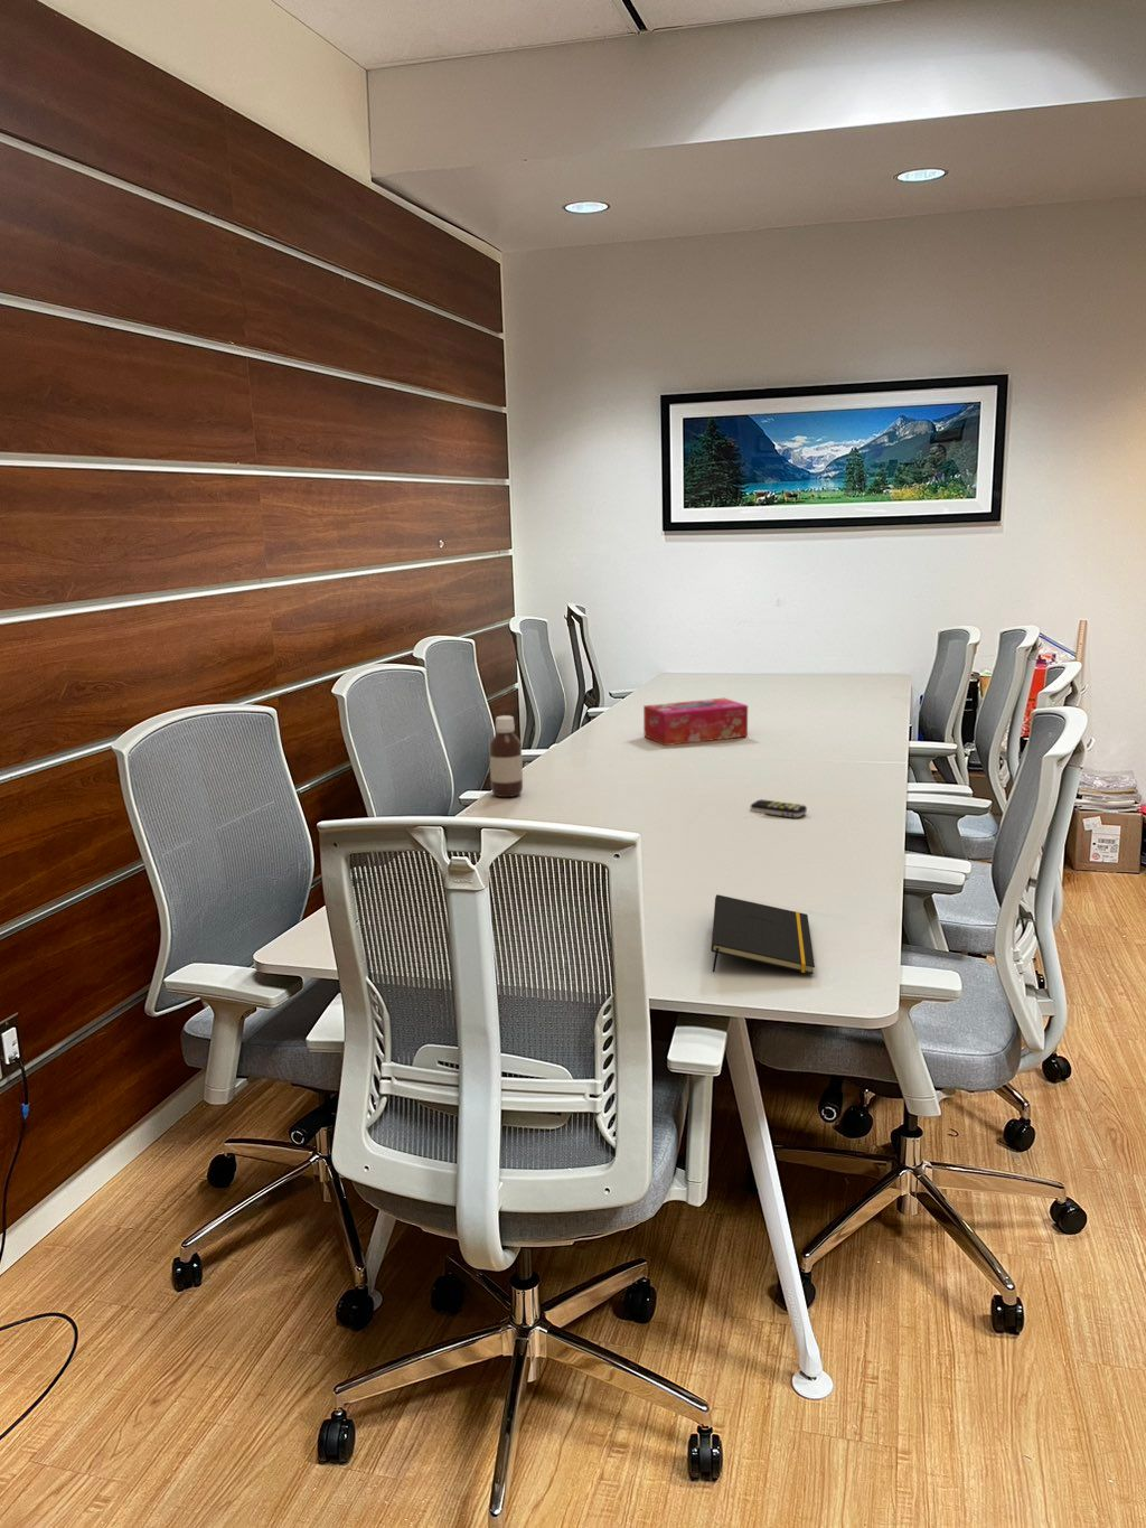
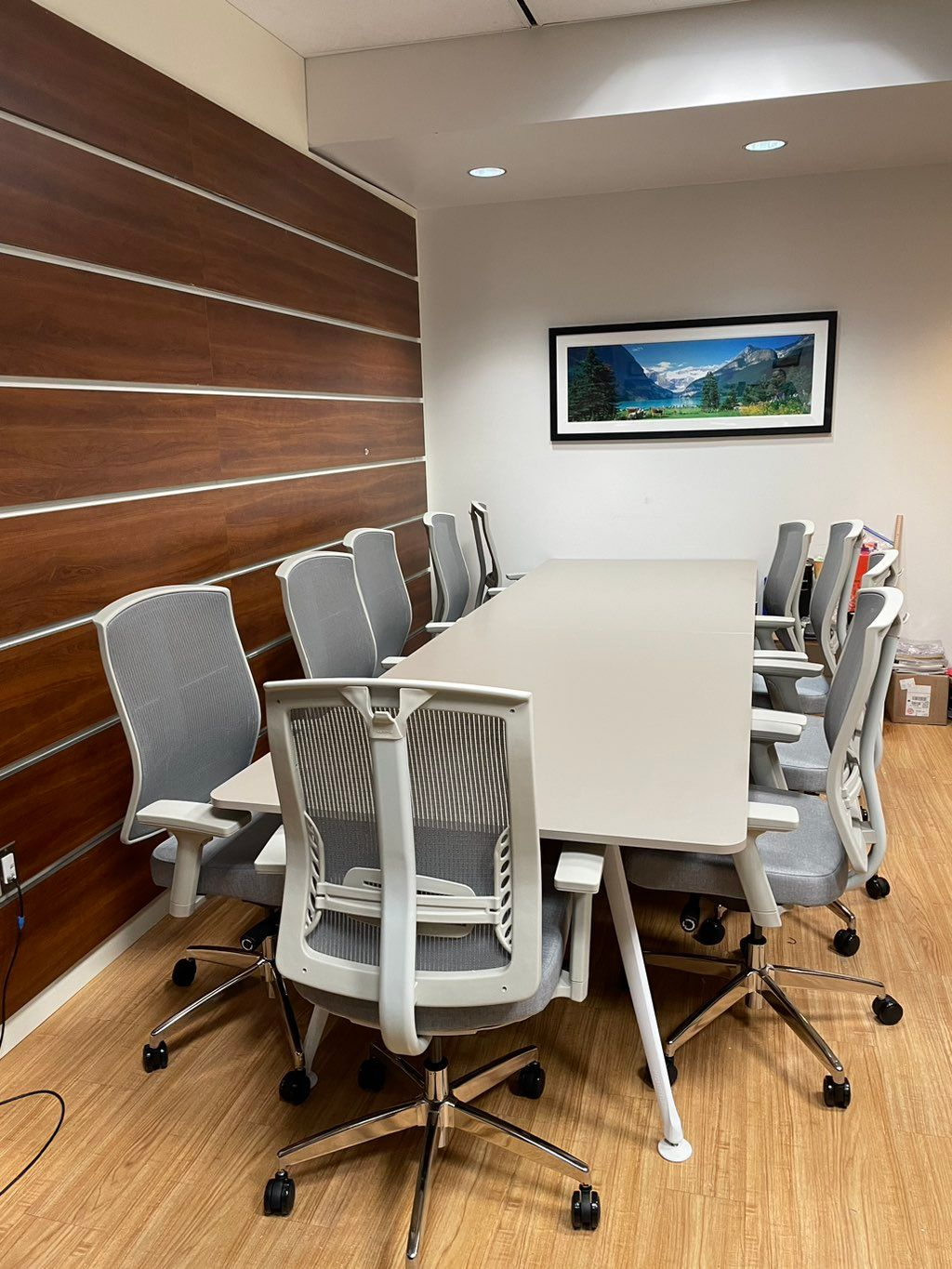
- bottle (506, 756)
- remote control (778, 808)
- tissue box (695, 721)
- notepad (761, 931)
